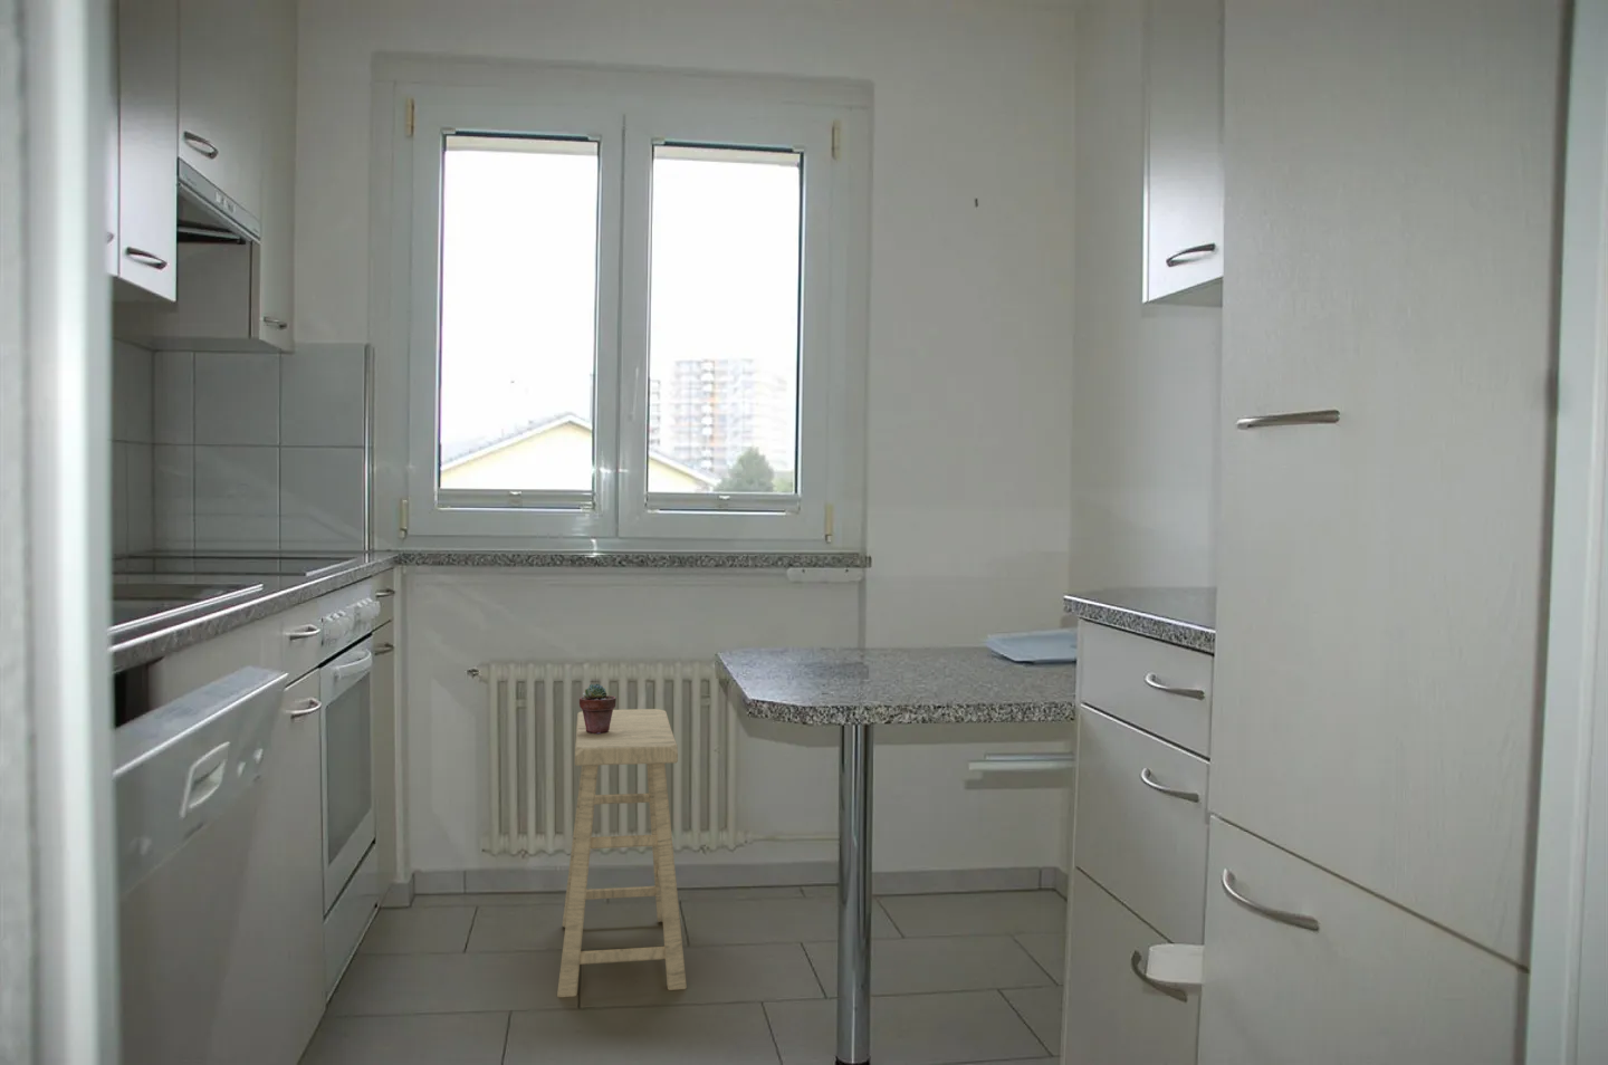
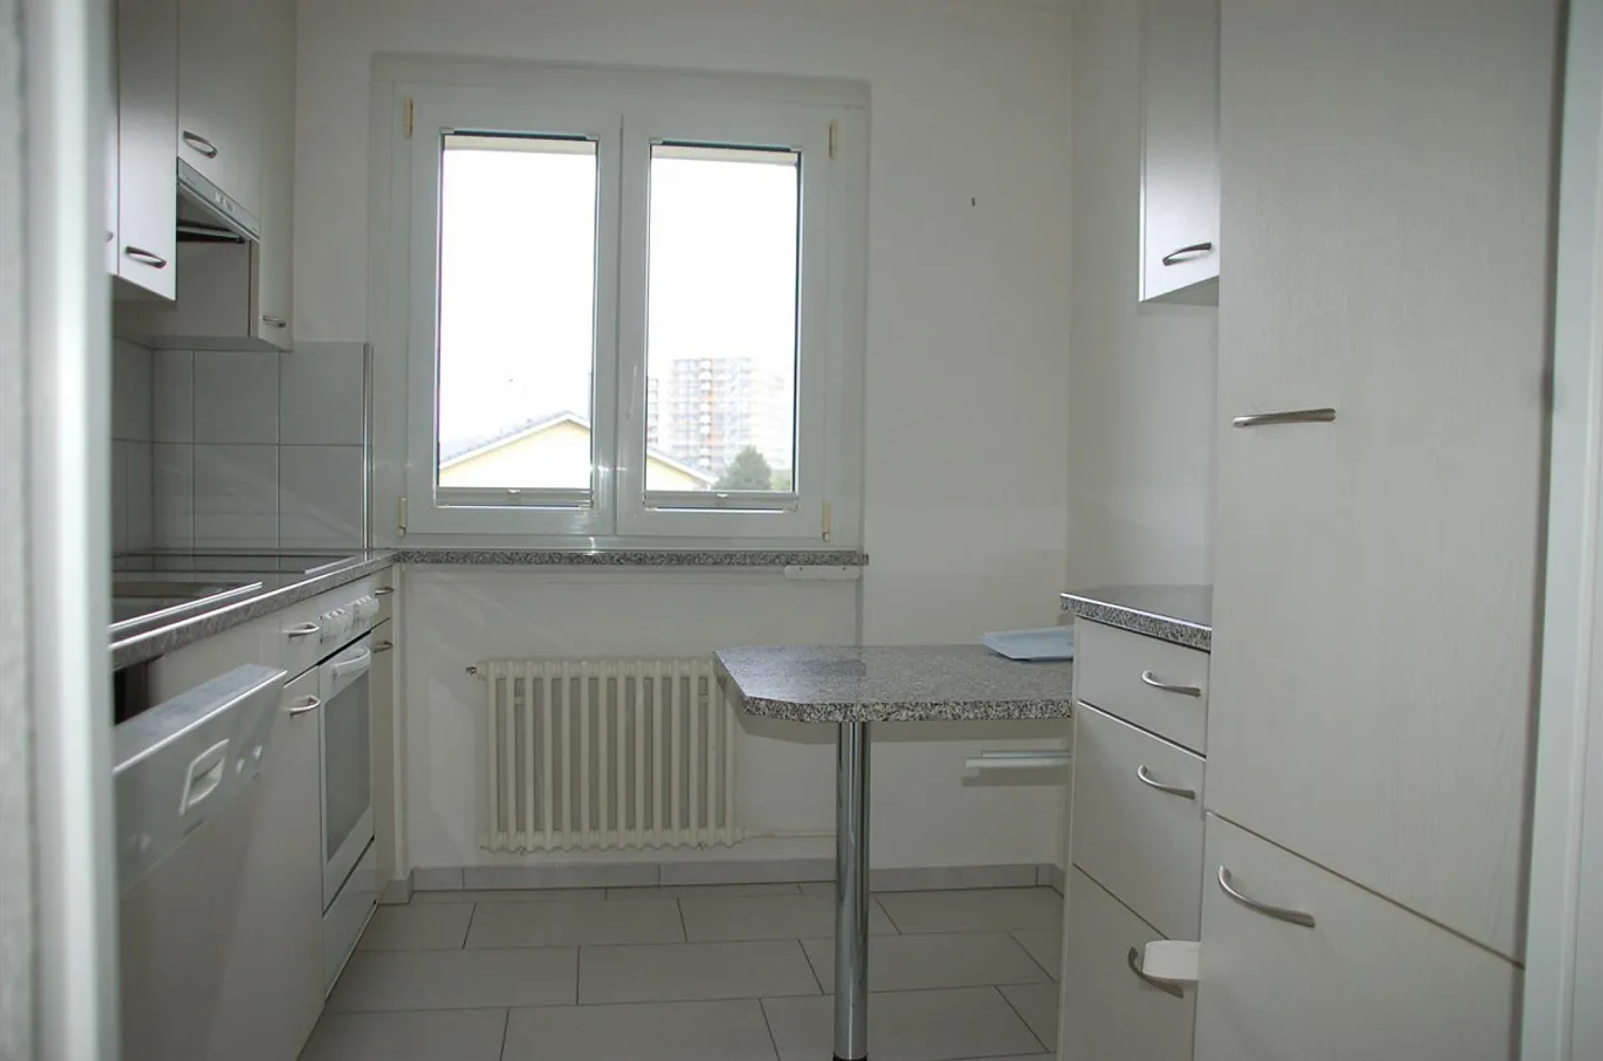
- stool (620, 840)
- potted succulent (598, 706)
